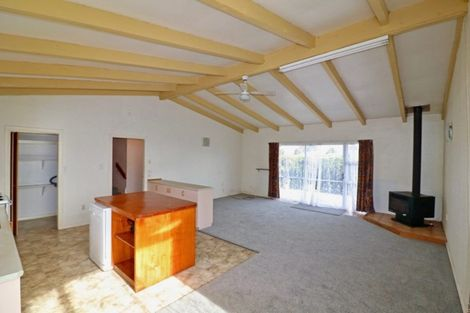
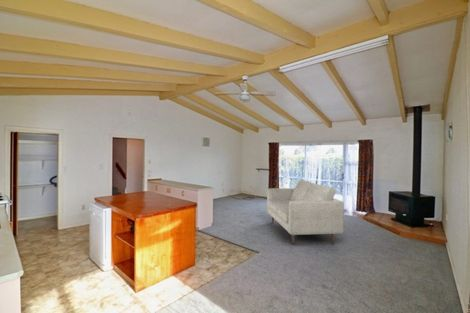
+ sofa (298, 207)
